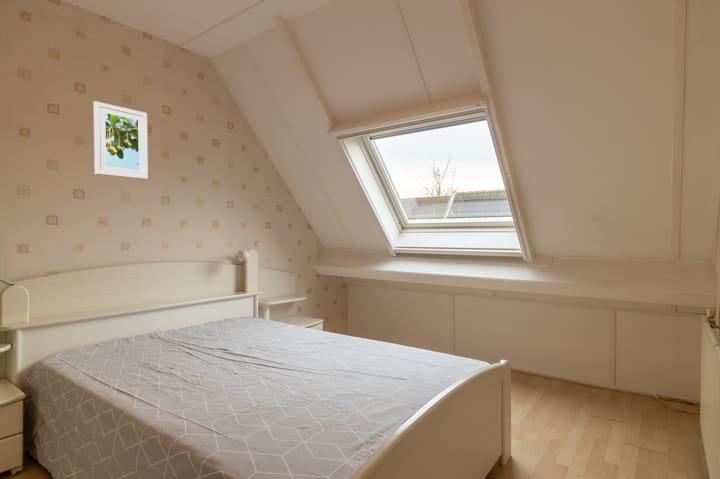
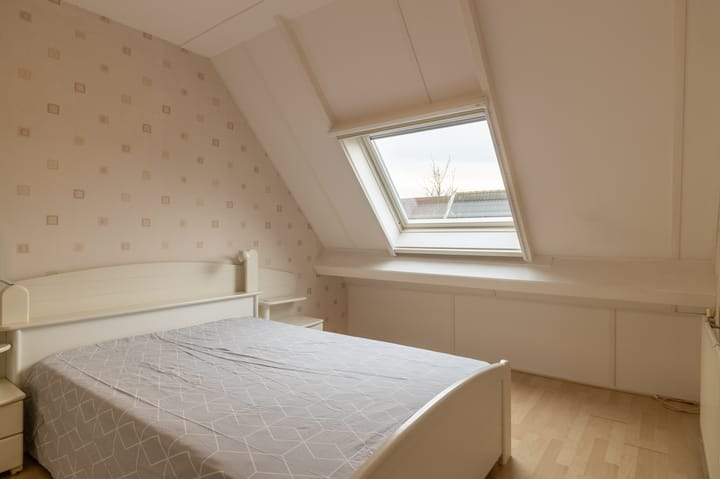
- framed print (122, 142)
